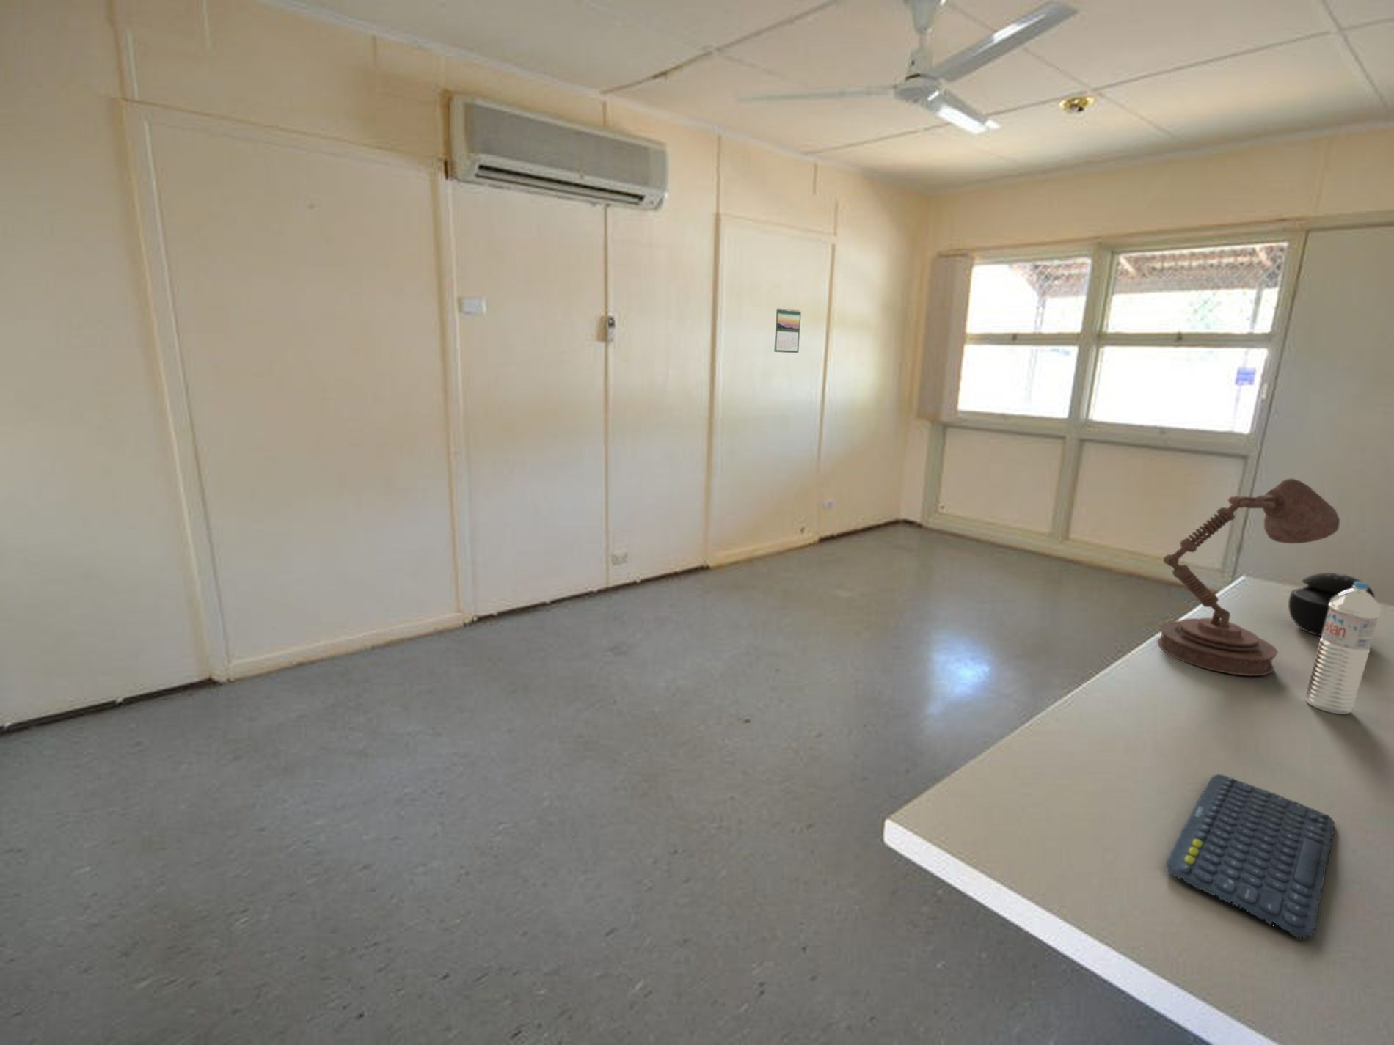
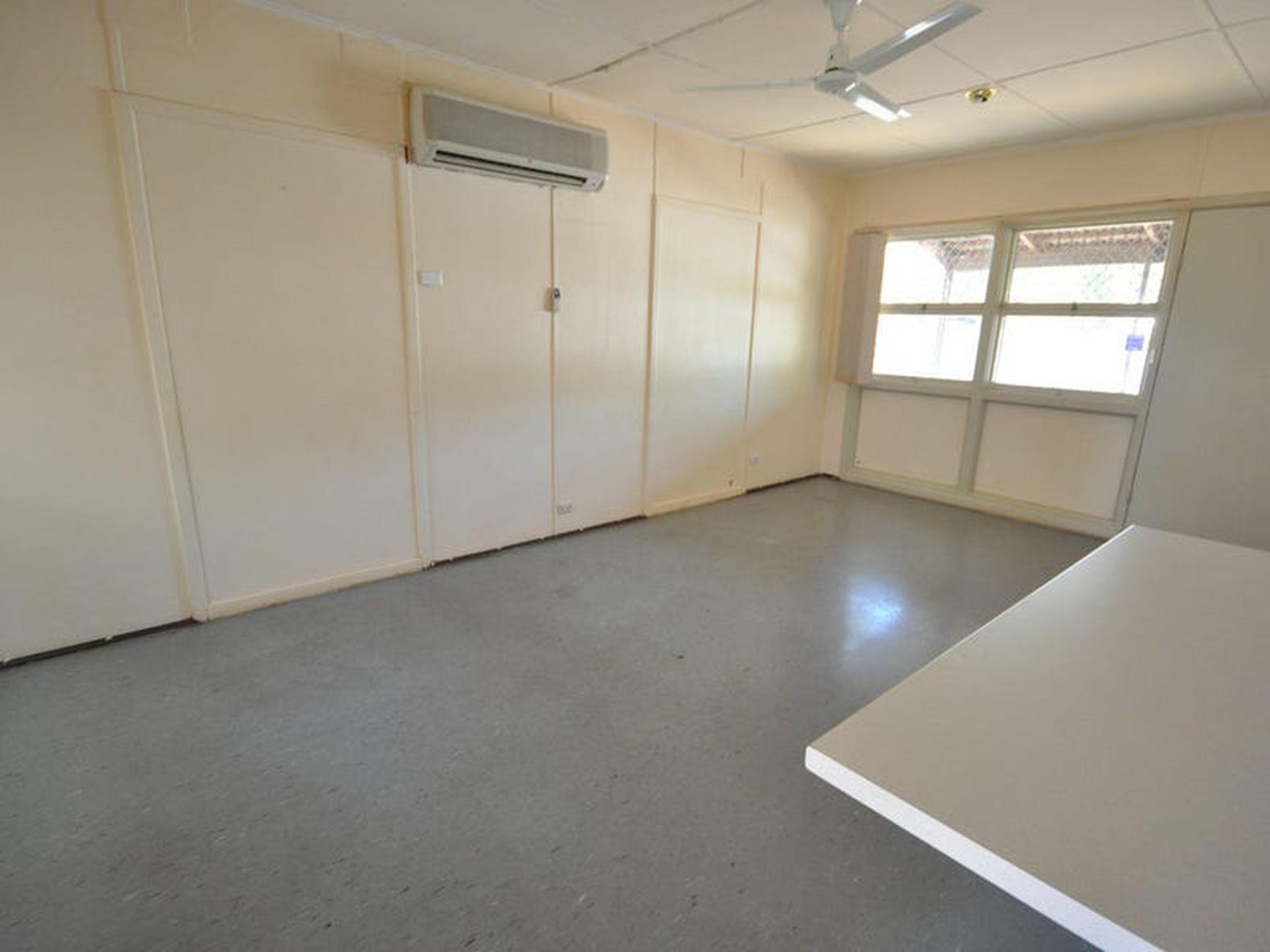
- keyboard (1256, 839)
- calendar (787, 330)
- water bottle (1344, 647)
- speaker (1329, 603)
- desk lamp (1214, 594)
